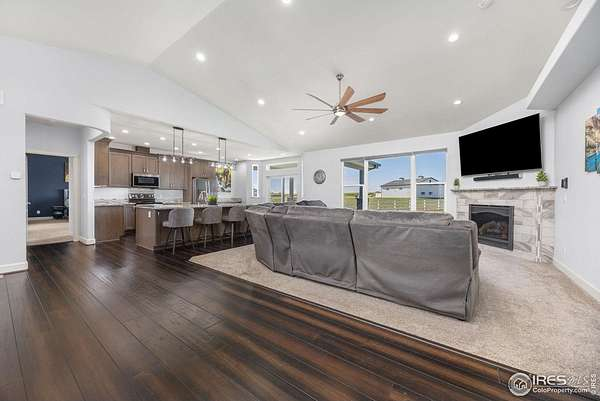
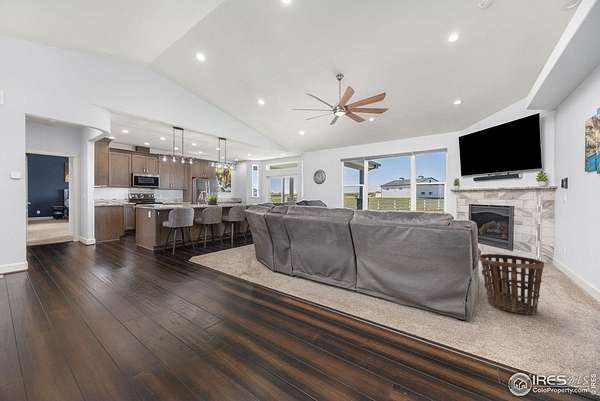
+ basket (509, 282)
